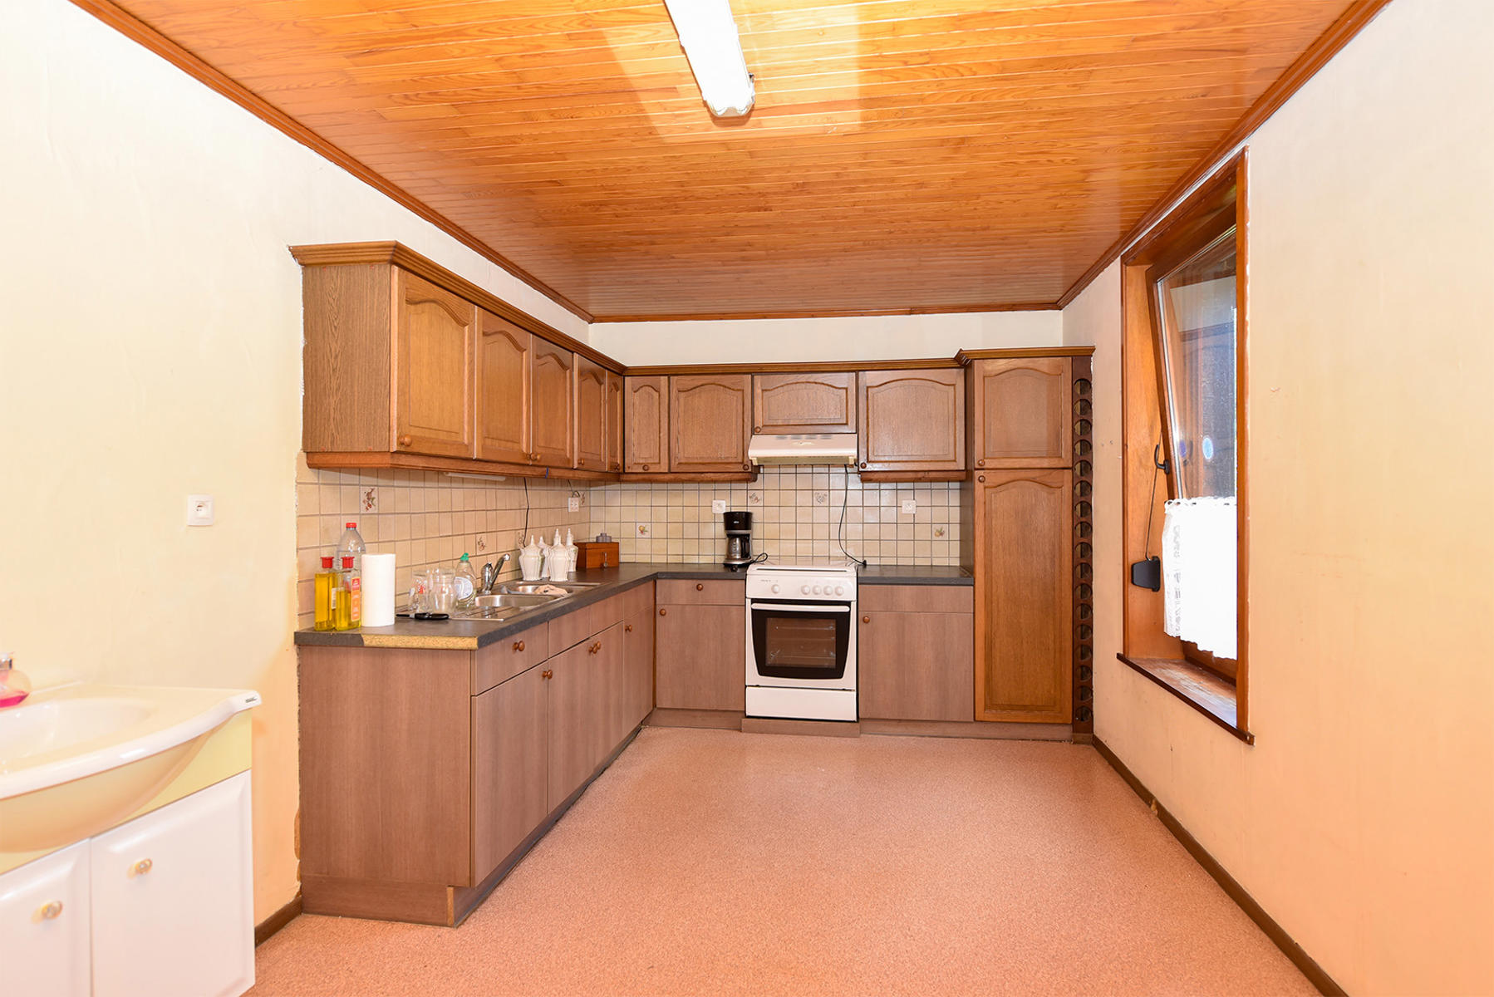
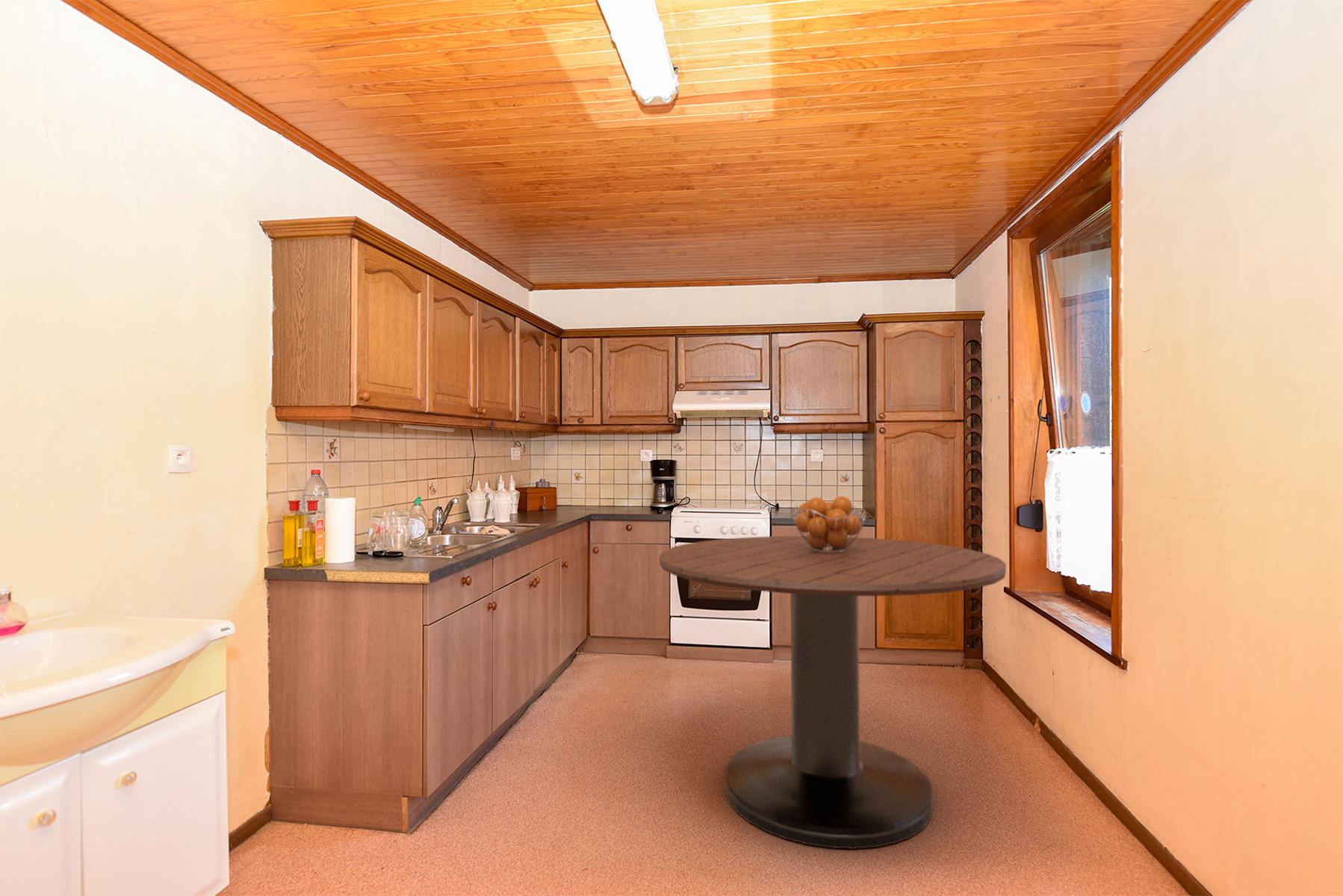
+ dining table (825, 673)
+ fruit basket (828, 523)
